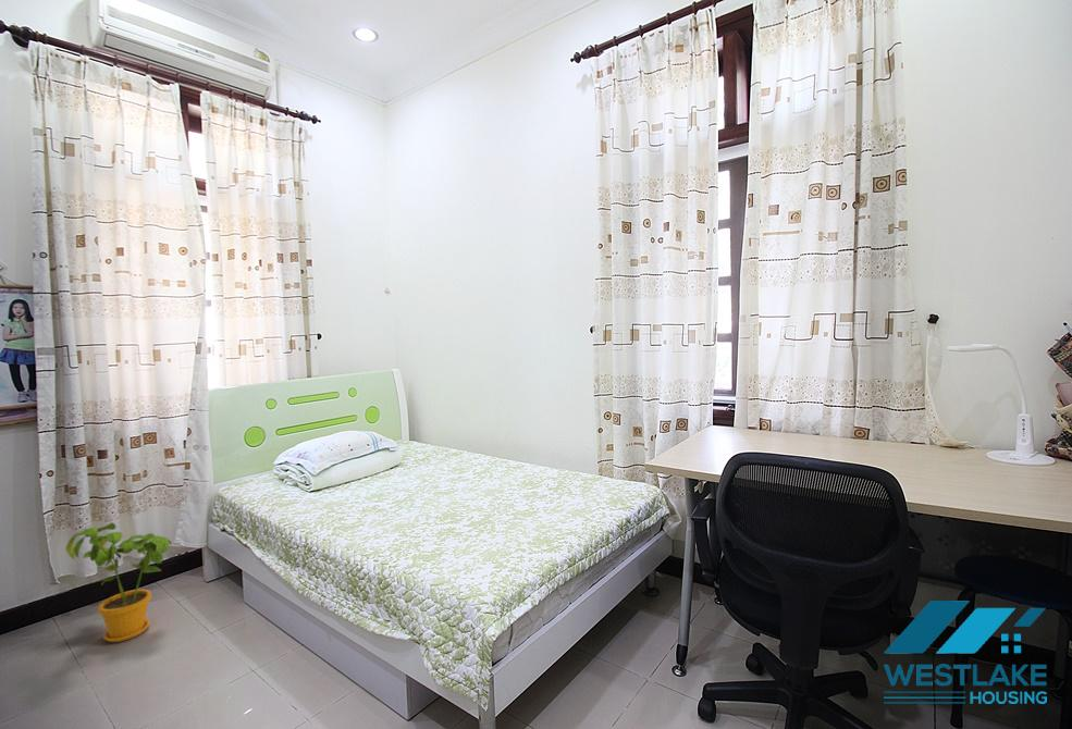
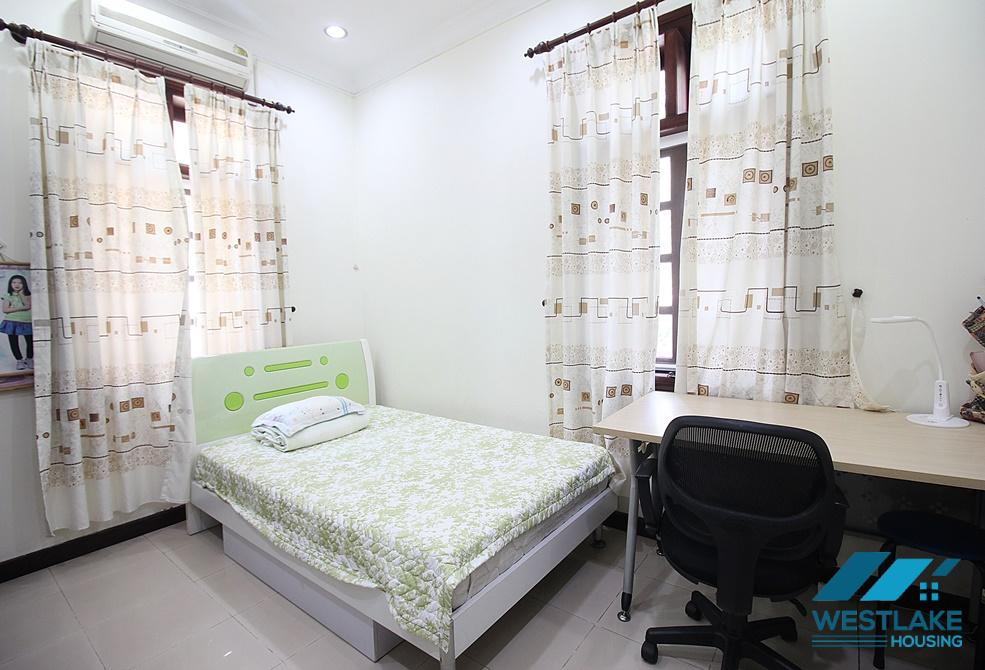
- house plant (116, 570)
